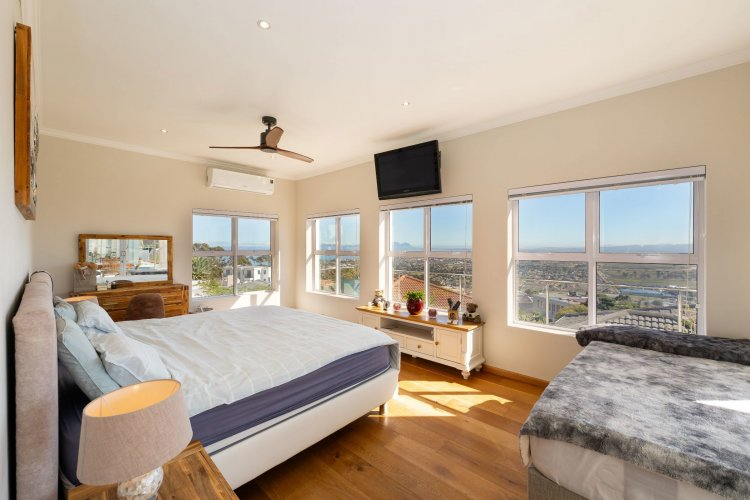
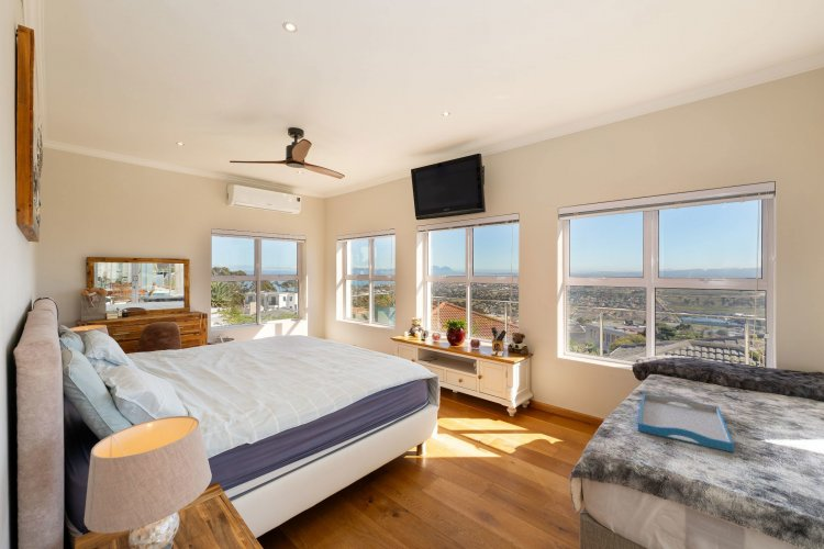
+ tray (680, 416)
